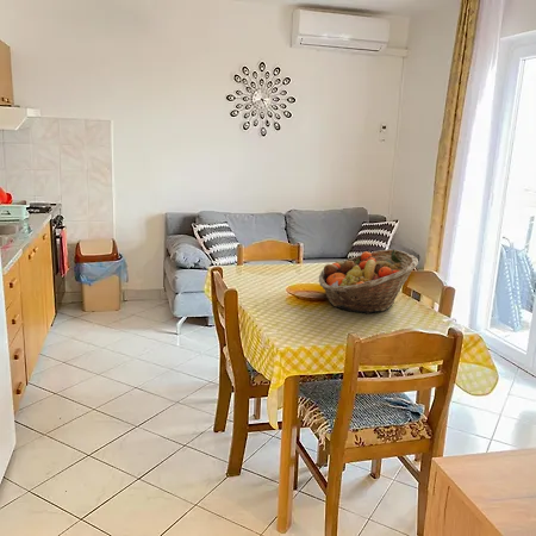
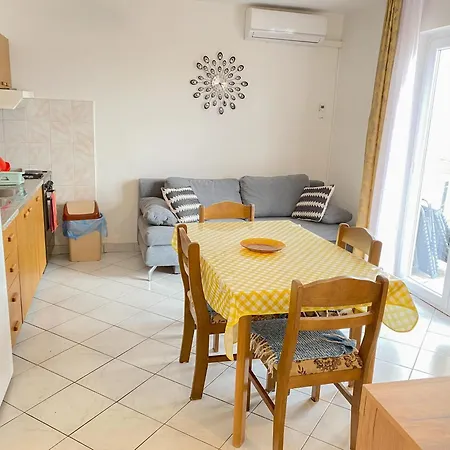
- fruit basket (366, 278)
